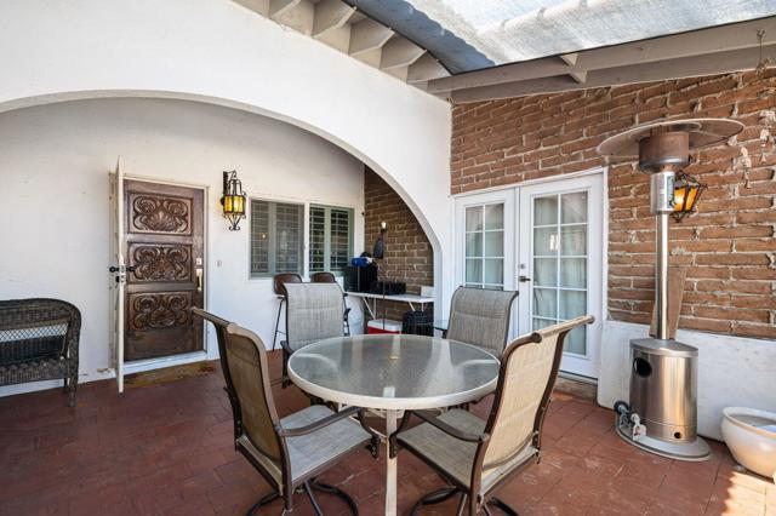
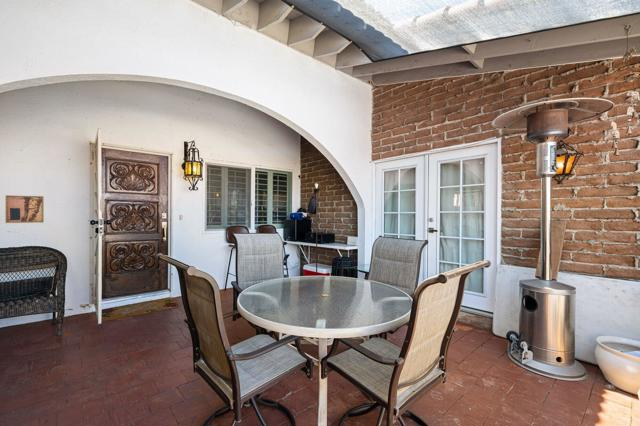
+ wall art (25, 209)
